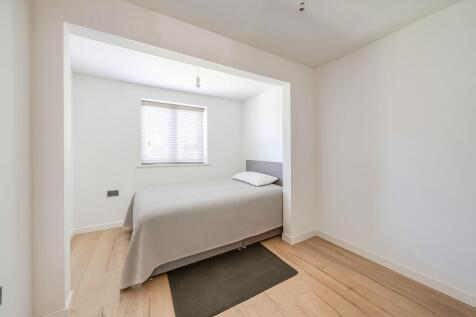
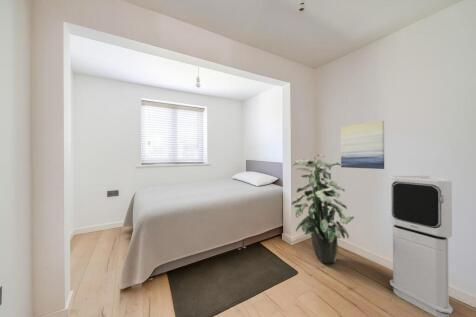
+ air purifier (422, 237)
+ wall art (360, 146)
+ indoor plant (319, 206)
